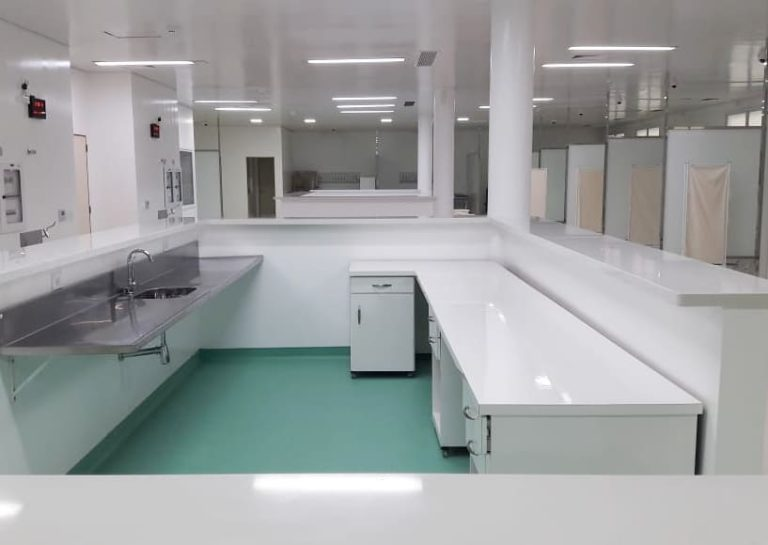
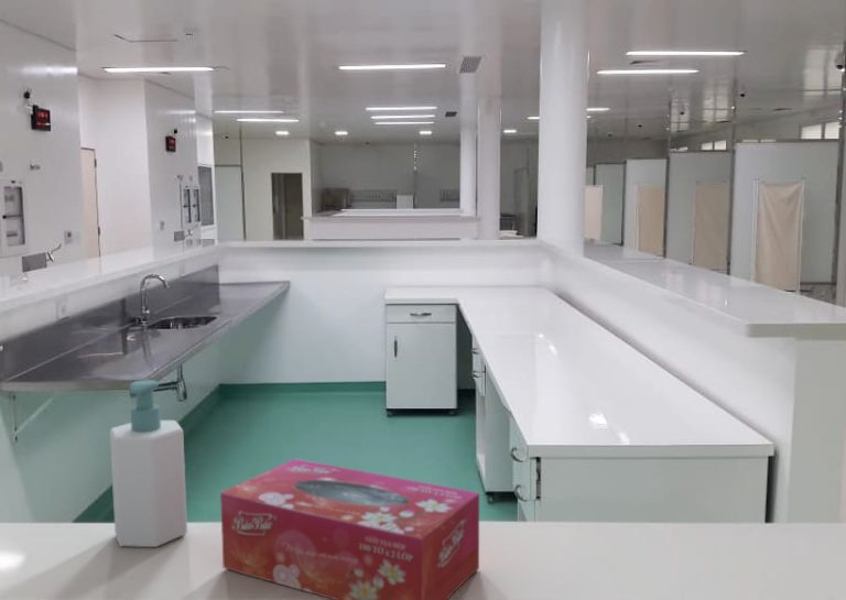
+ soap bottle (148, 458)
+ tissue box (349, 531)
